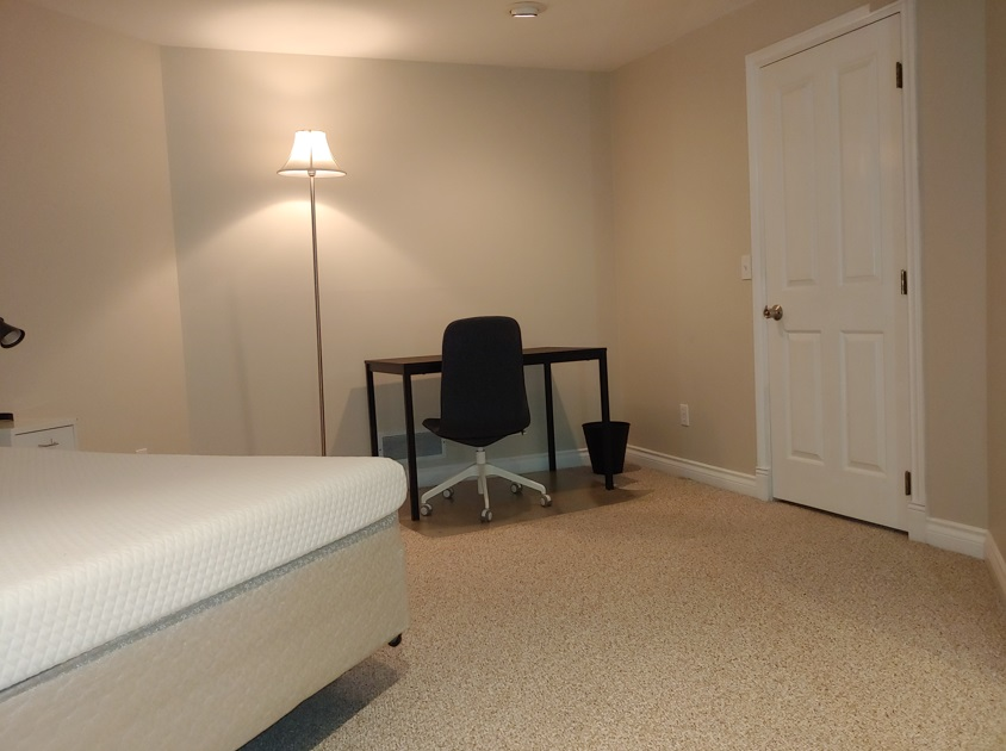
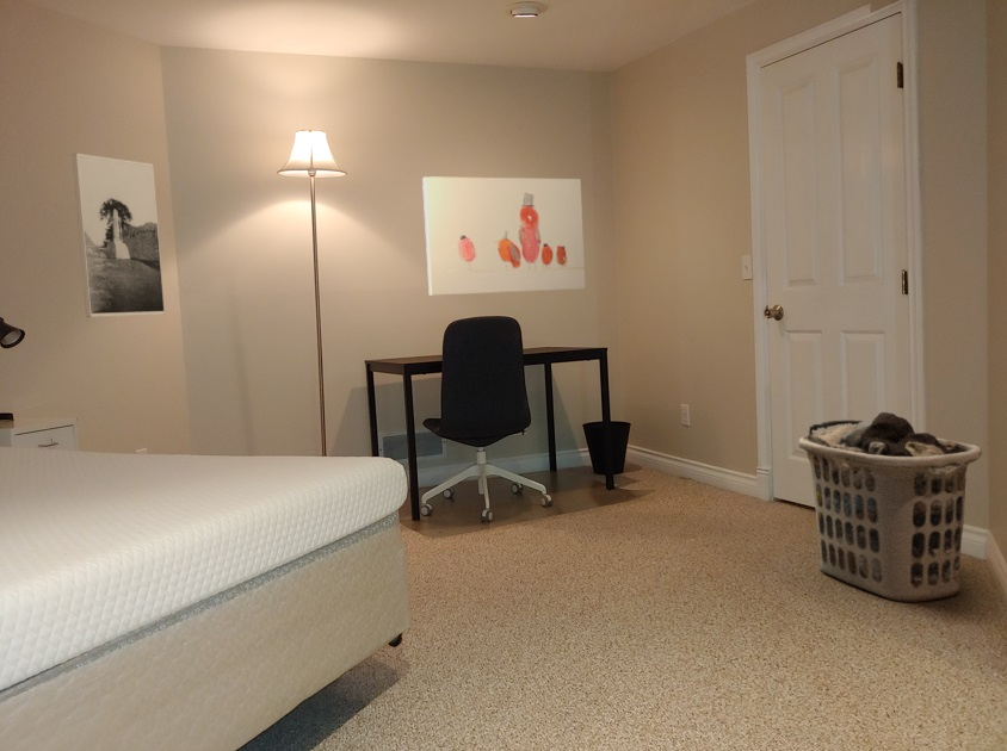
+ wall art (507, 235)
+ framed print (121, 237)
+ clothes hamper (885, 497)
